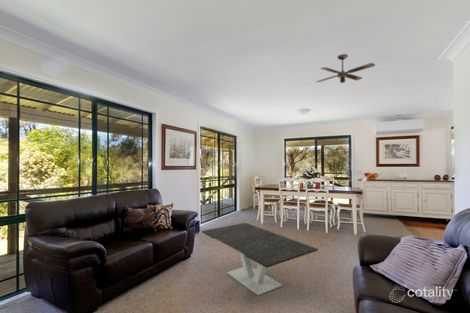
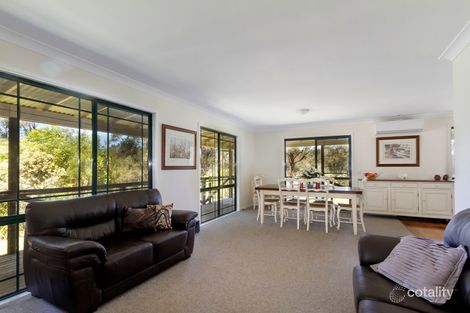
- ceiling fan (342, 69)
- coffee table (253, 259)
